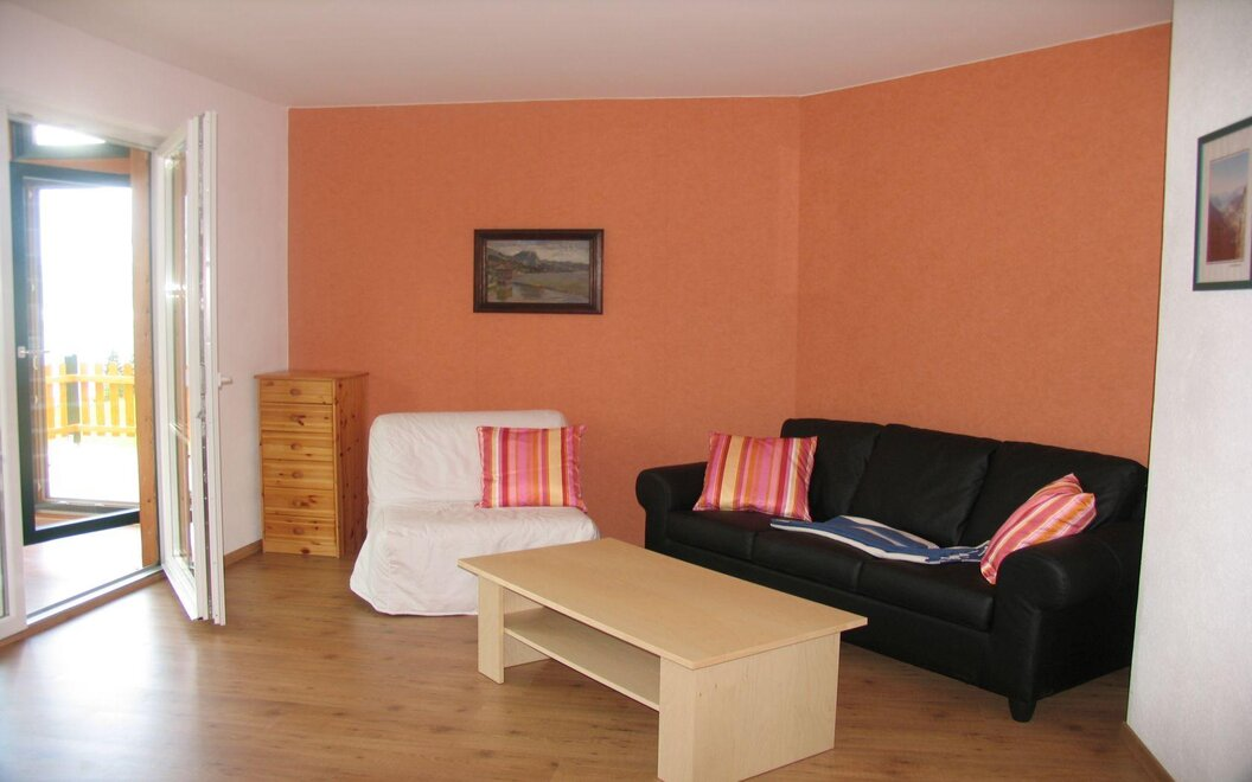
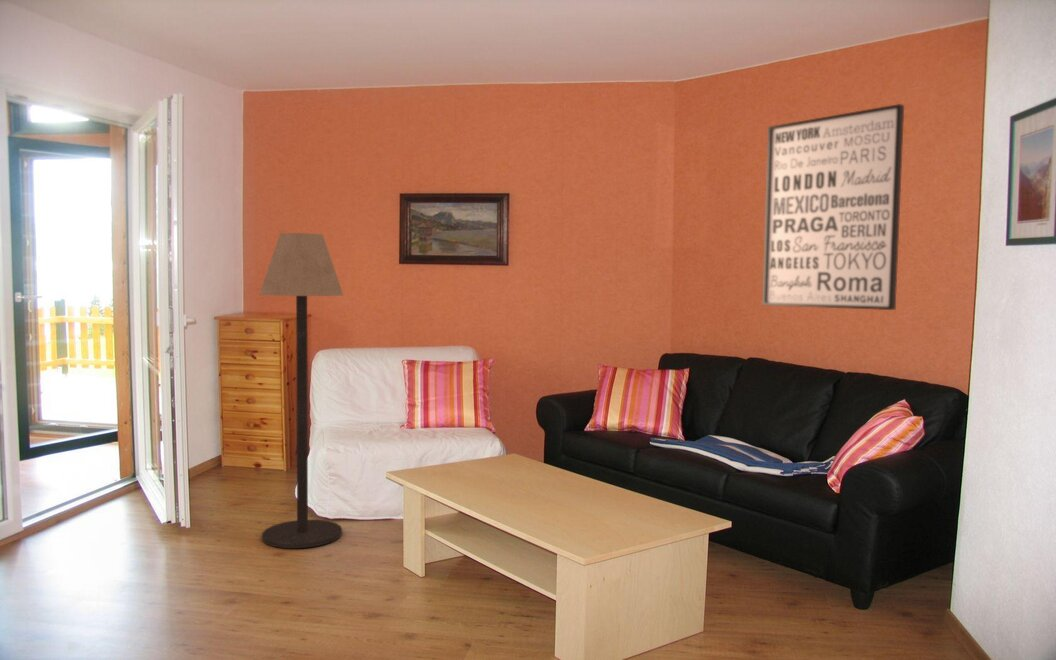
+ floor lamp (302, 386)
+ wall art (827, 212)
